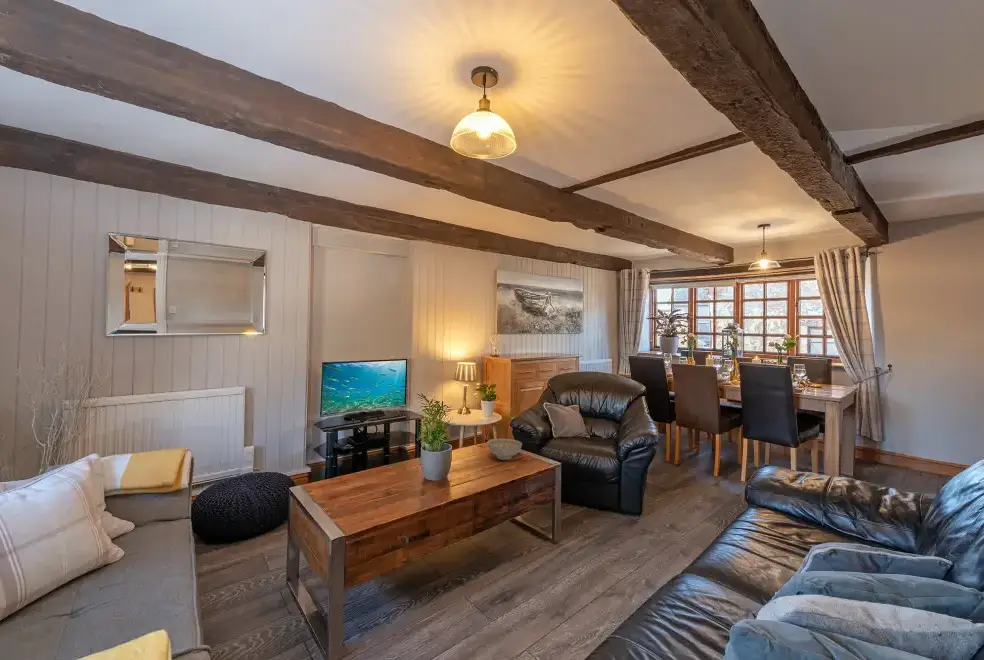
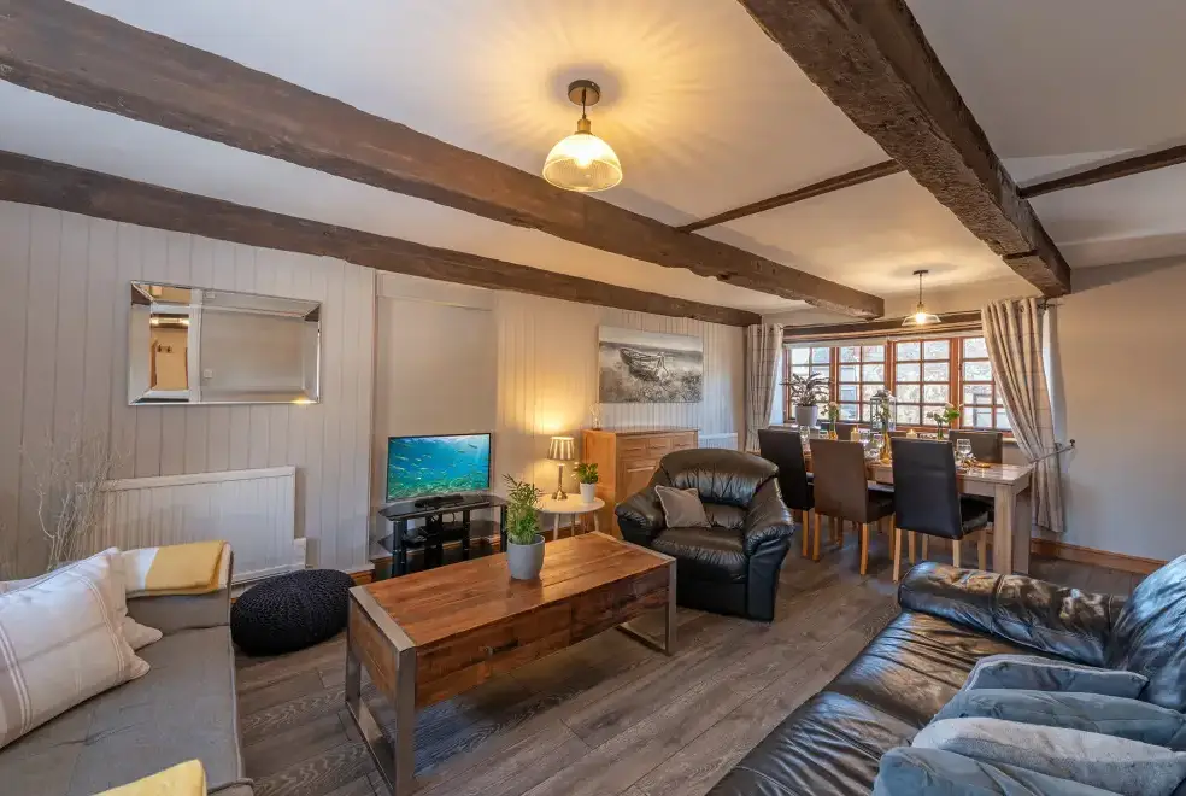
- decorative bowl (504, 450)
